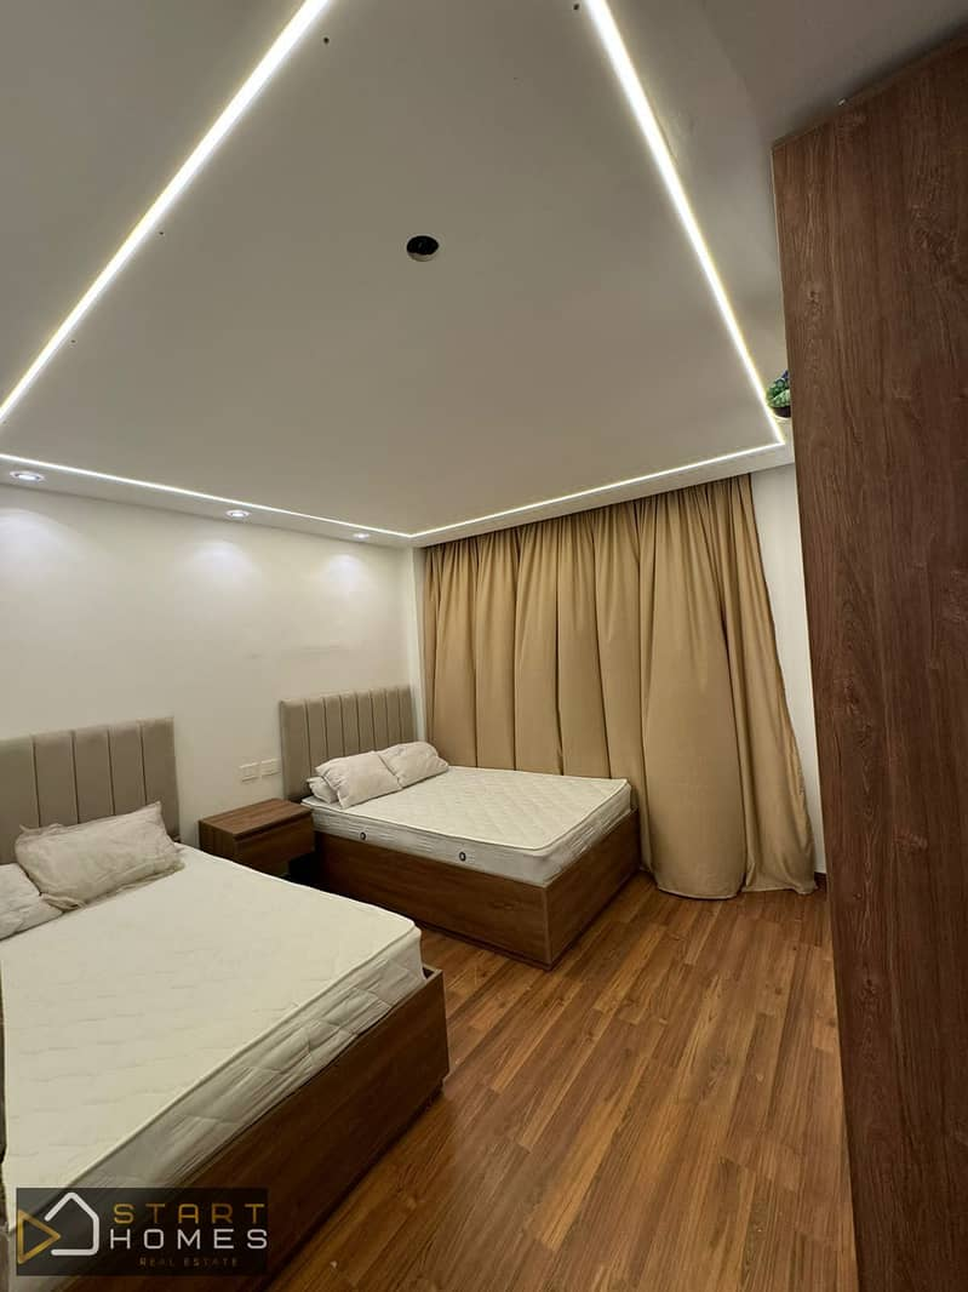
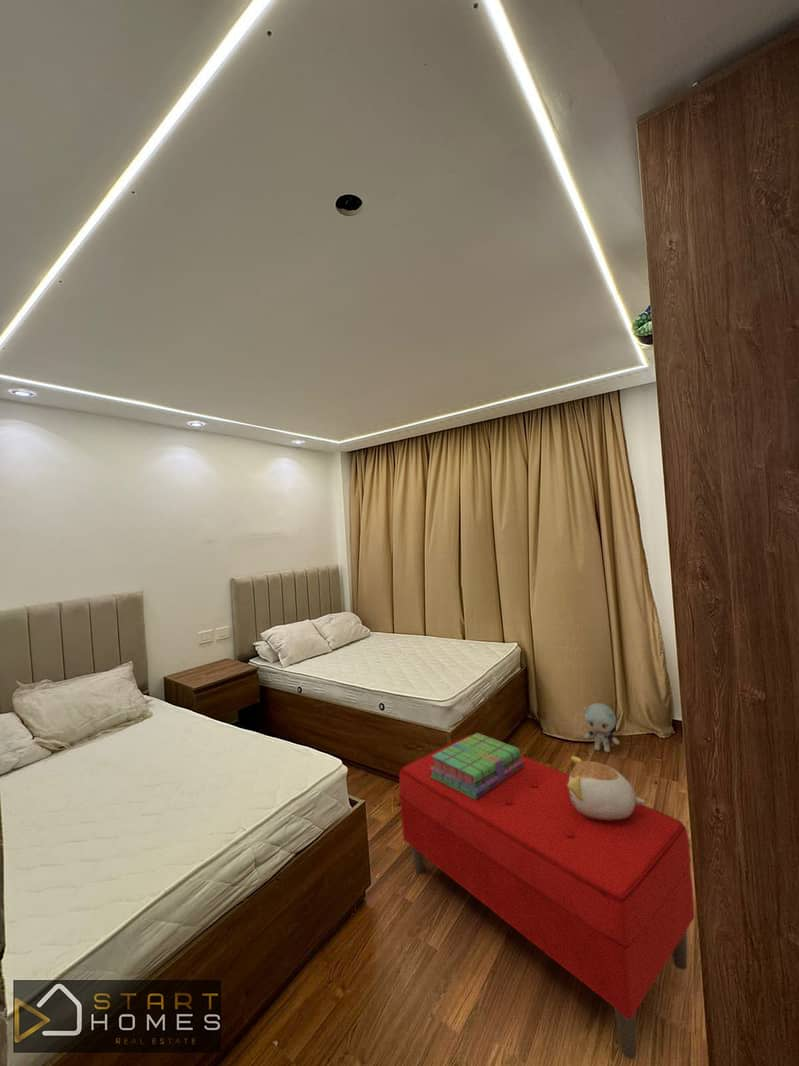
+ bench (526, 851)
+ plush toy (605, 788)
+ stack of books (476, 761)
+ plush toy (600, 727)
